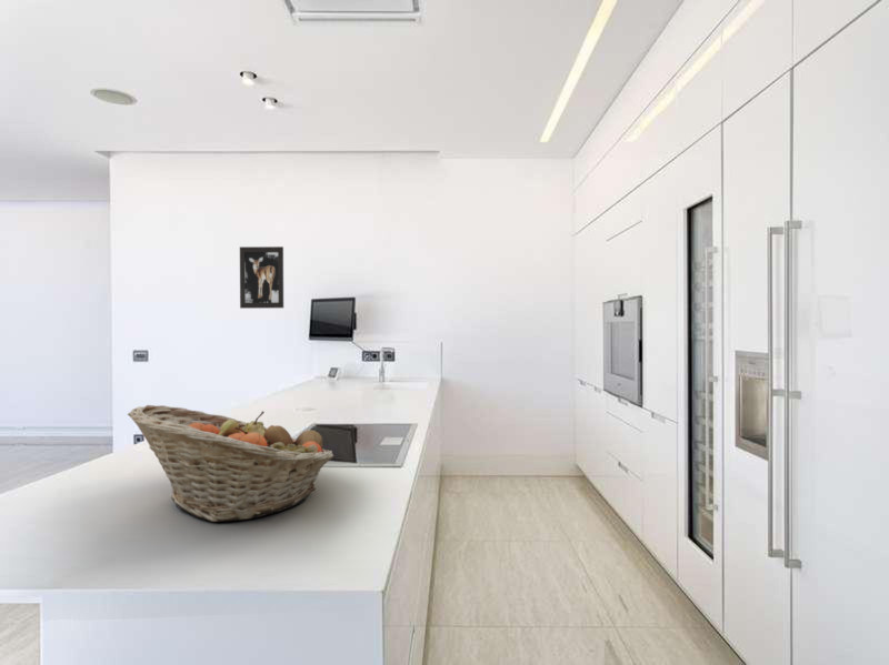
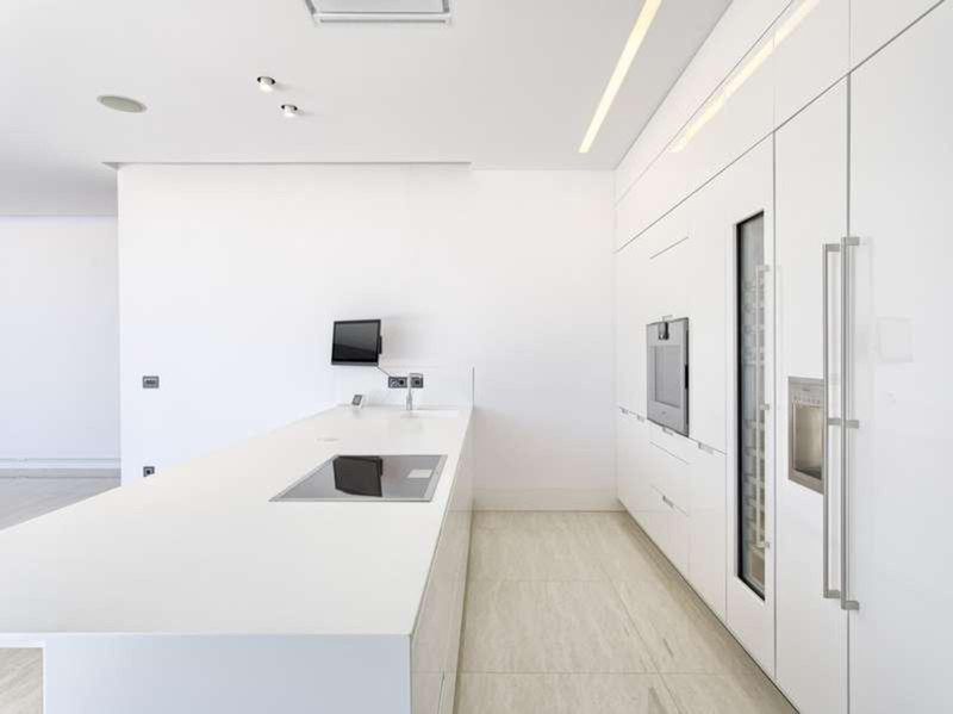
- wall art (261, 278)
- fruit basket (234, 449)
